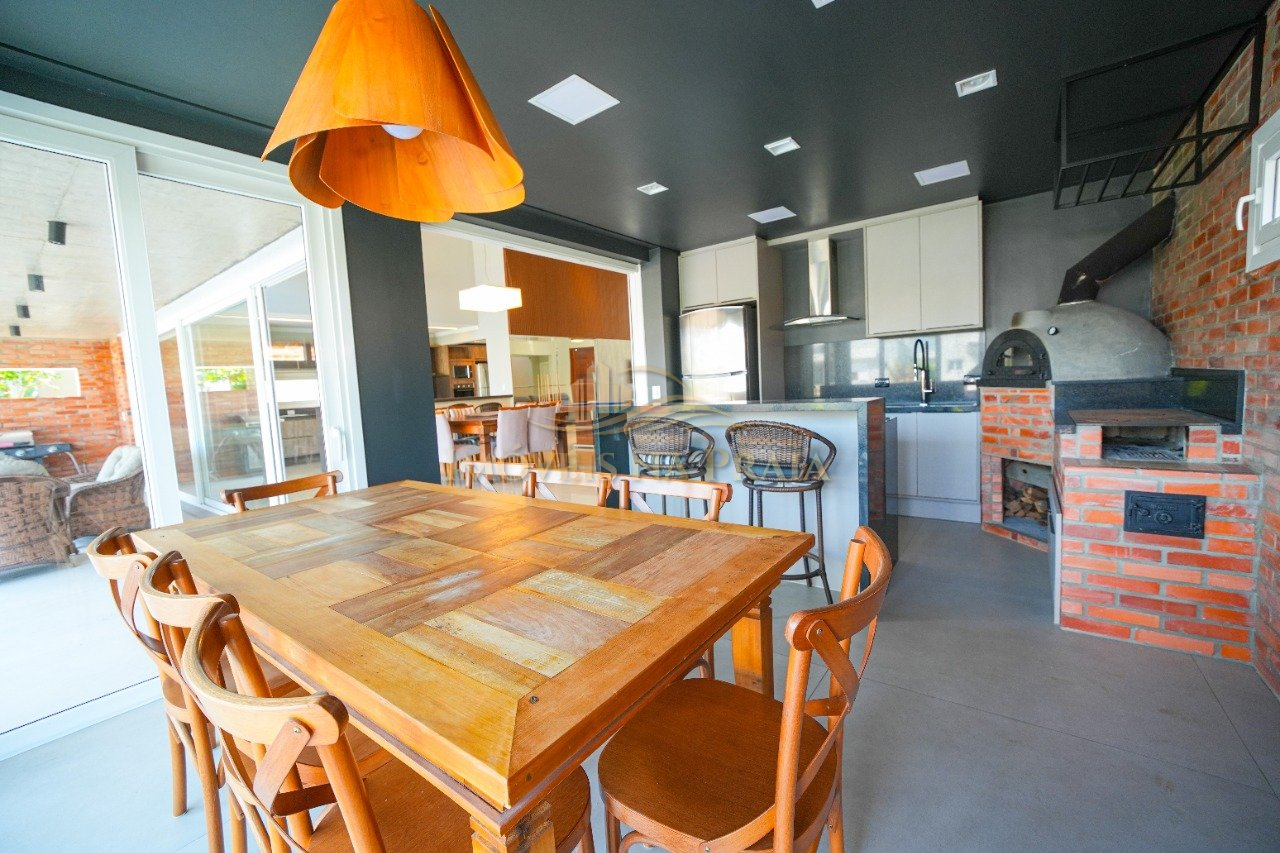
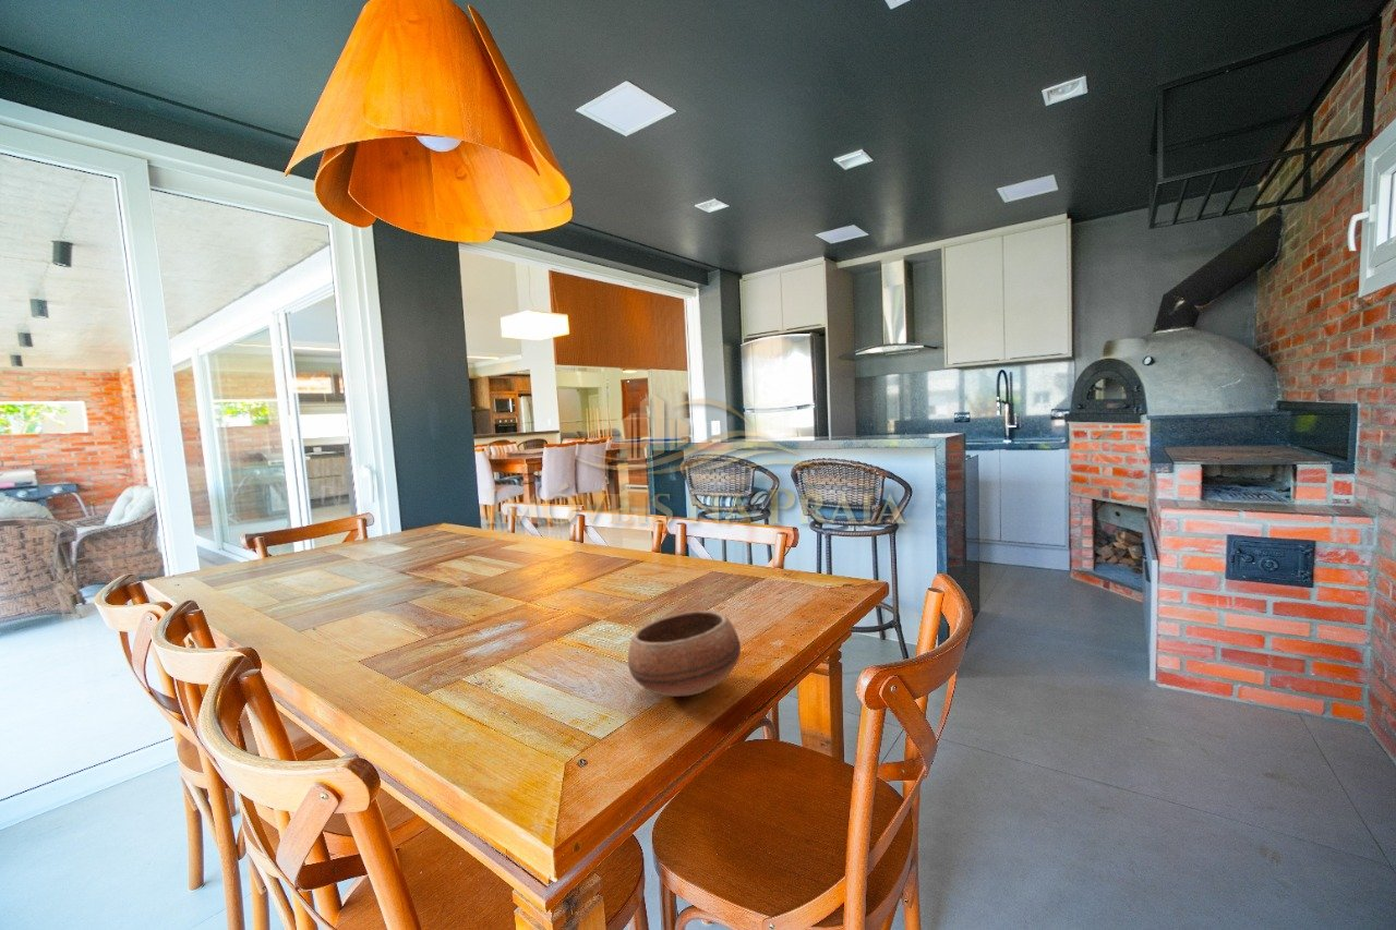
+ bowl (684, 653)
